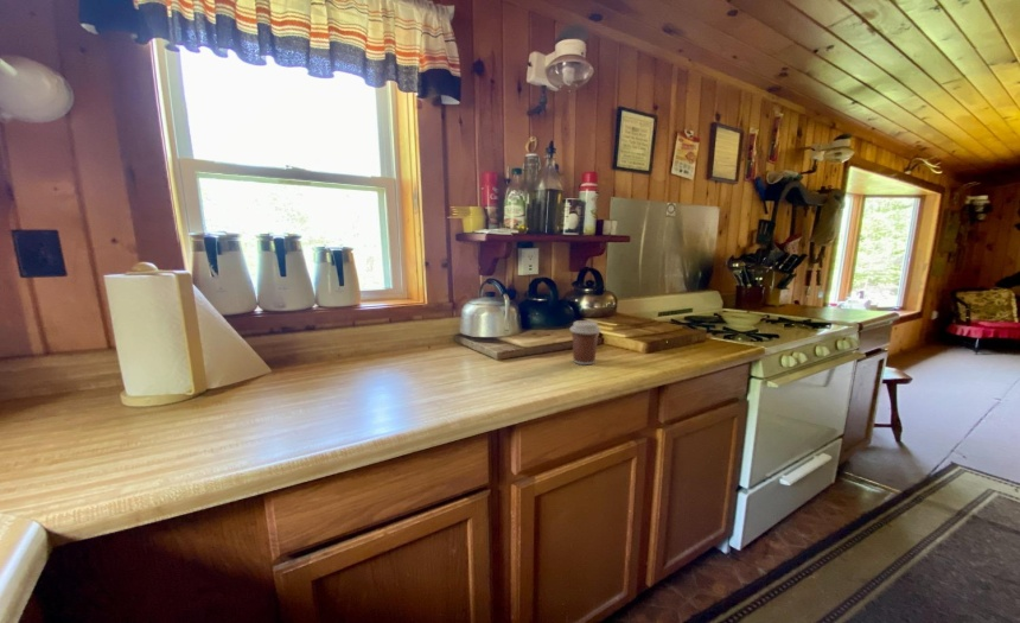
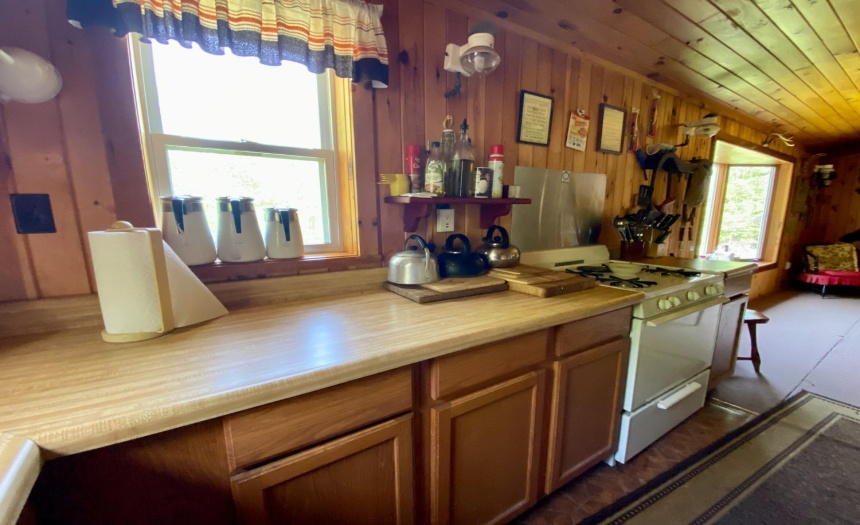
- coffee cup (585, 342)
